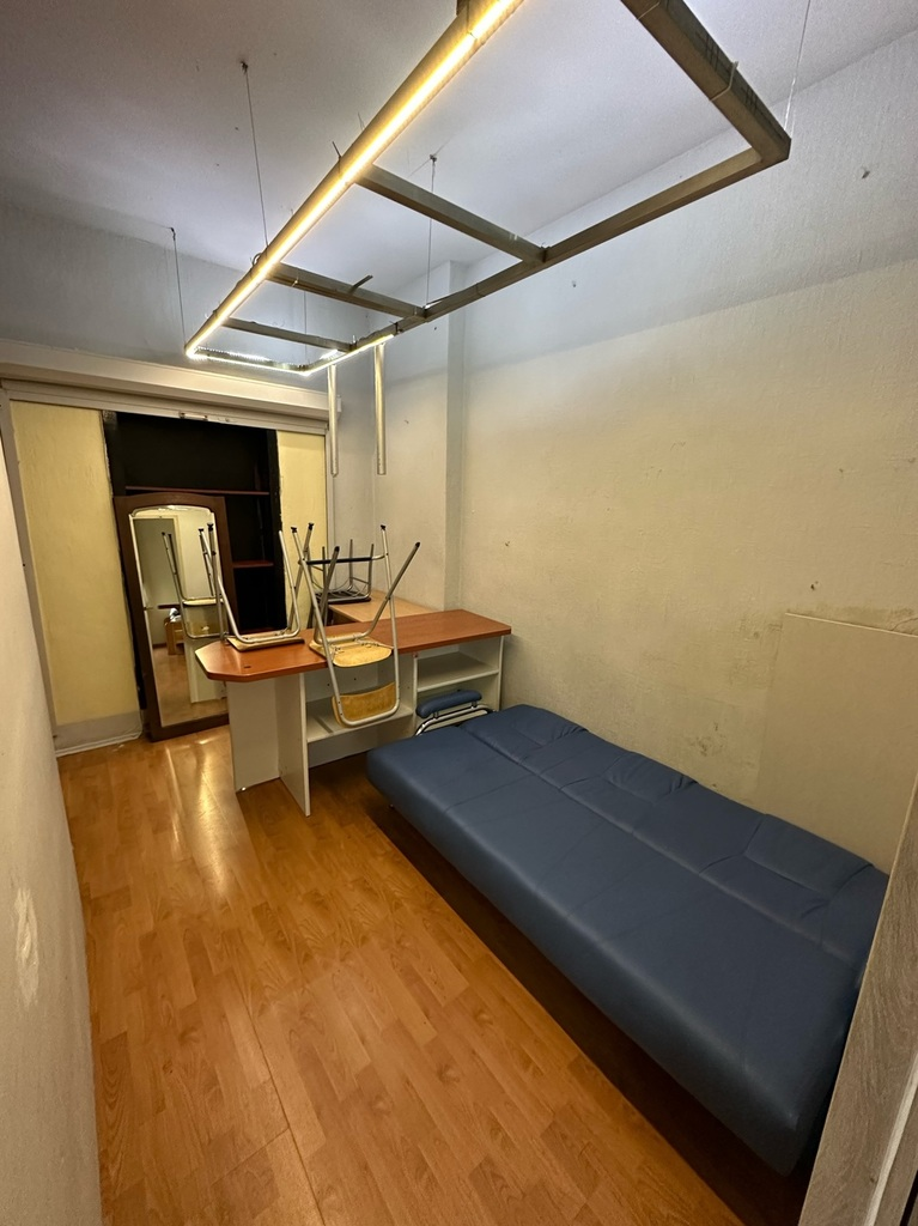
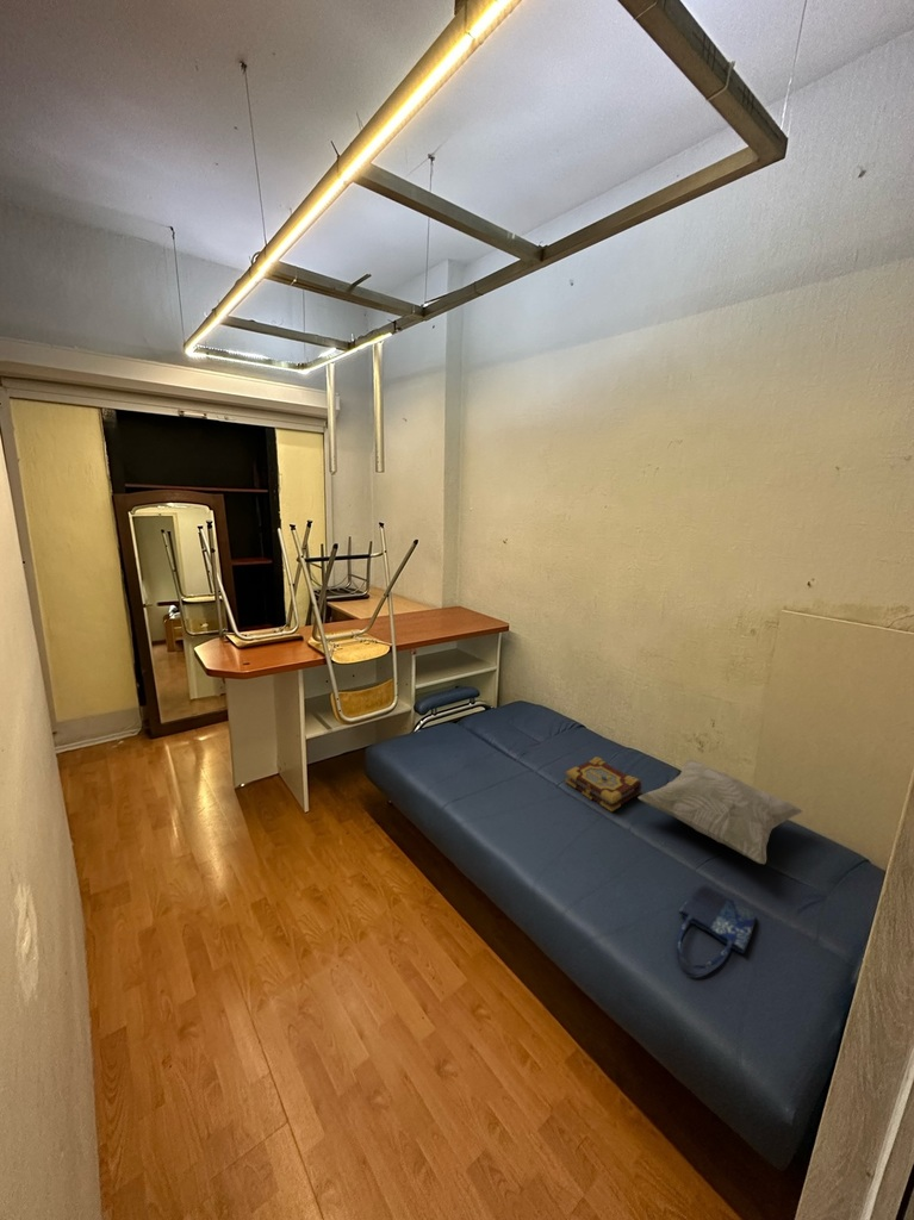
+ book (601, 780)
+ decorative pillow (719, 803)
+ shopping bag (709, 929)
